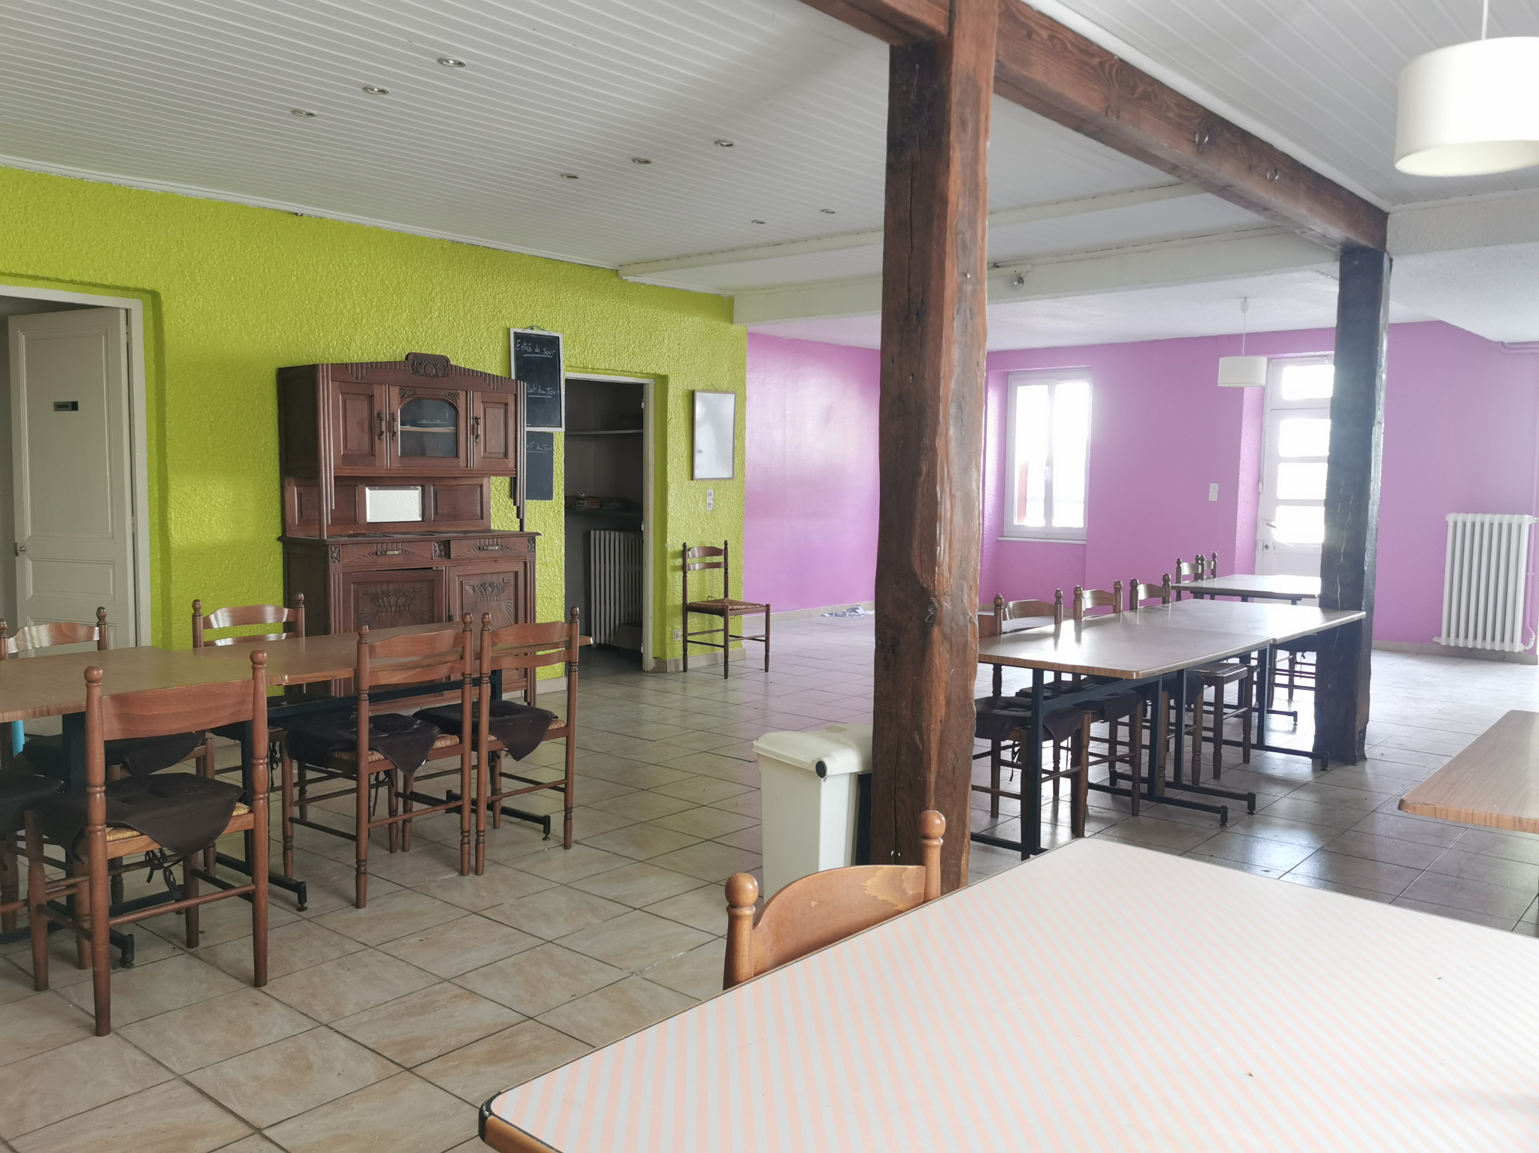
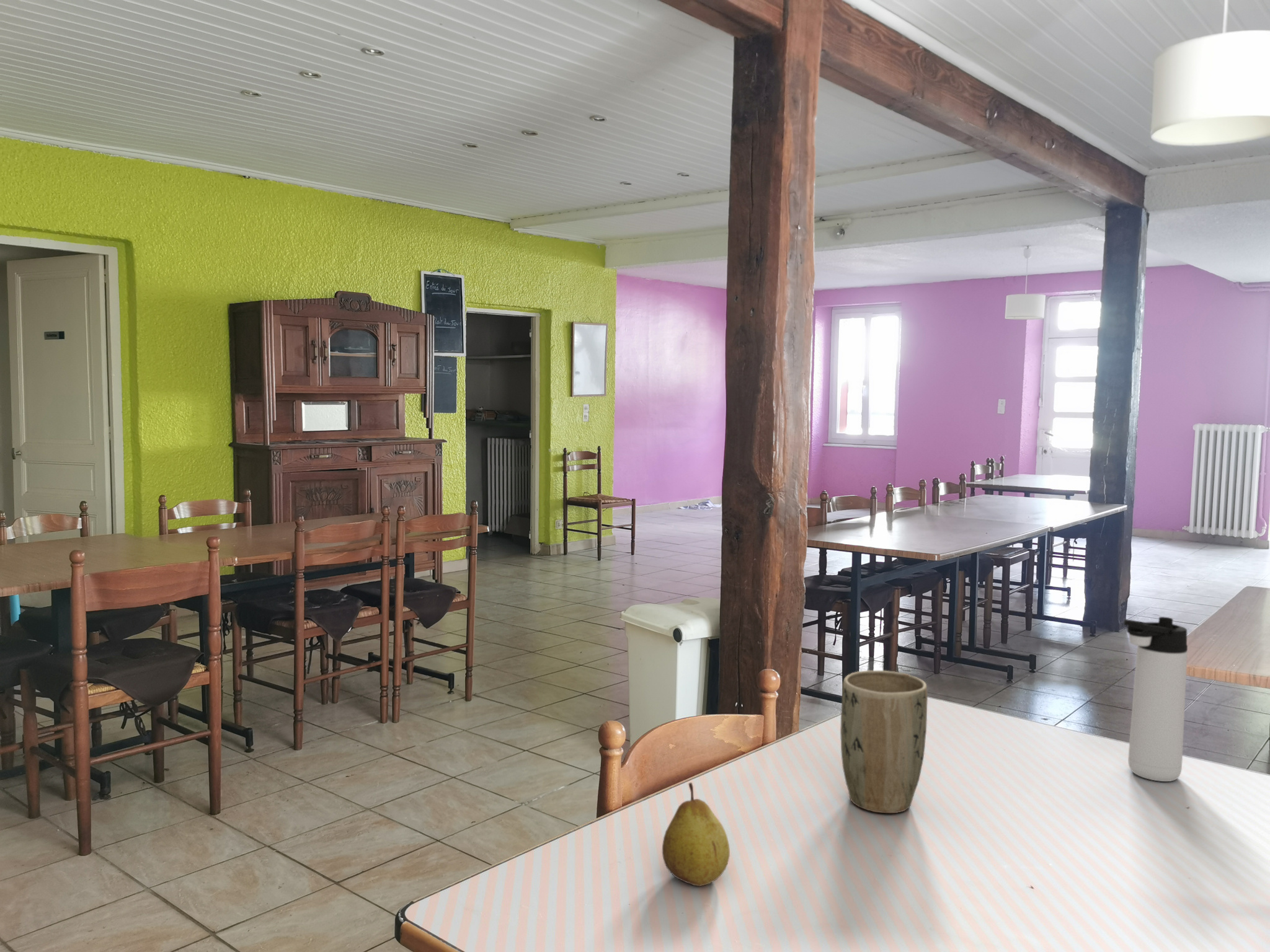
+ fruit (696, 833)
+ thermos bottle (1150, 697)
+ plant pot (882, 741)
